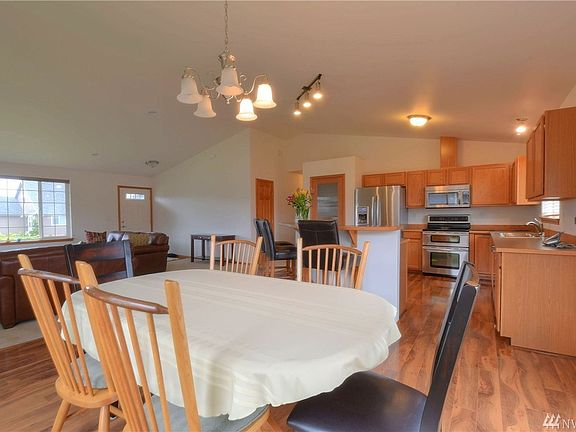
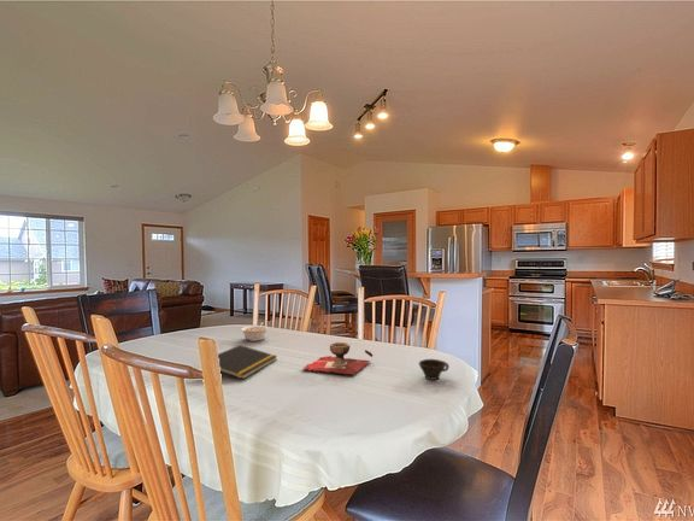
+ notepad (241, 359)
+ cup (434, 369)
+ legume (254, 332)
+ decorative bowl (337, 355)
